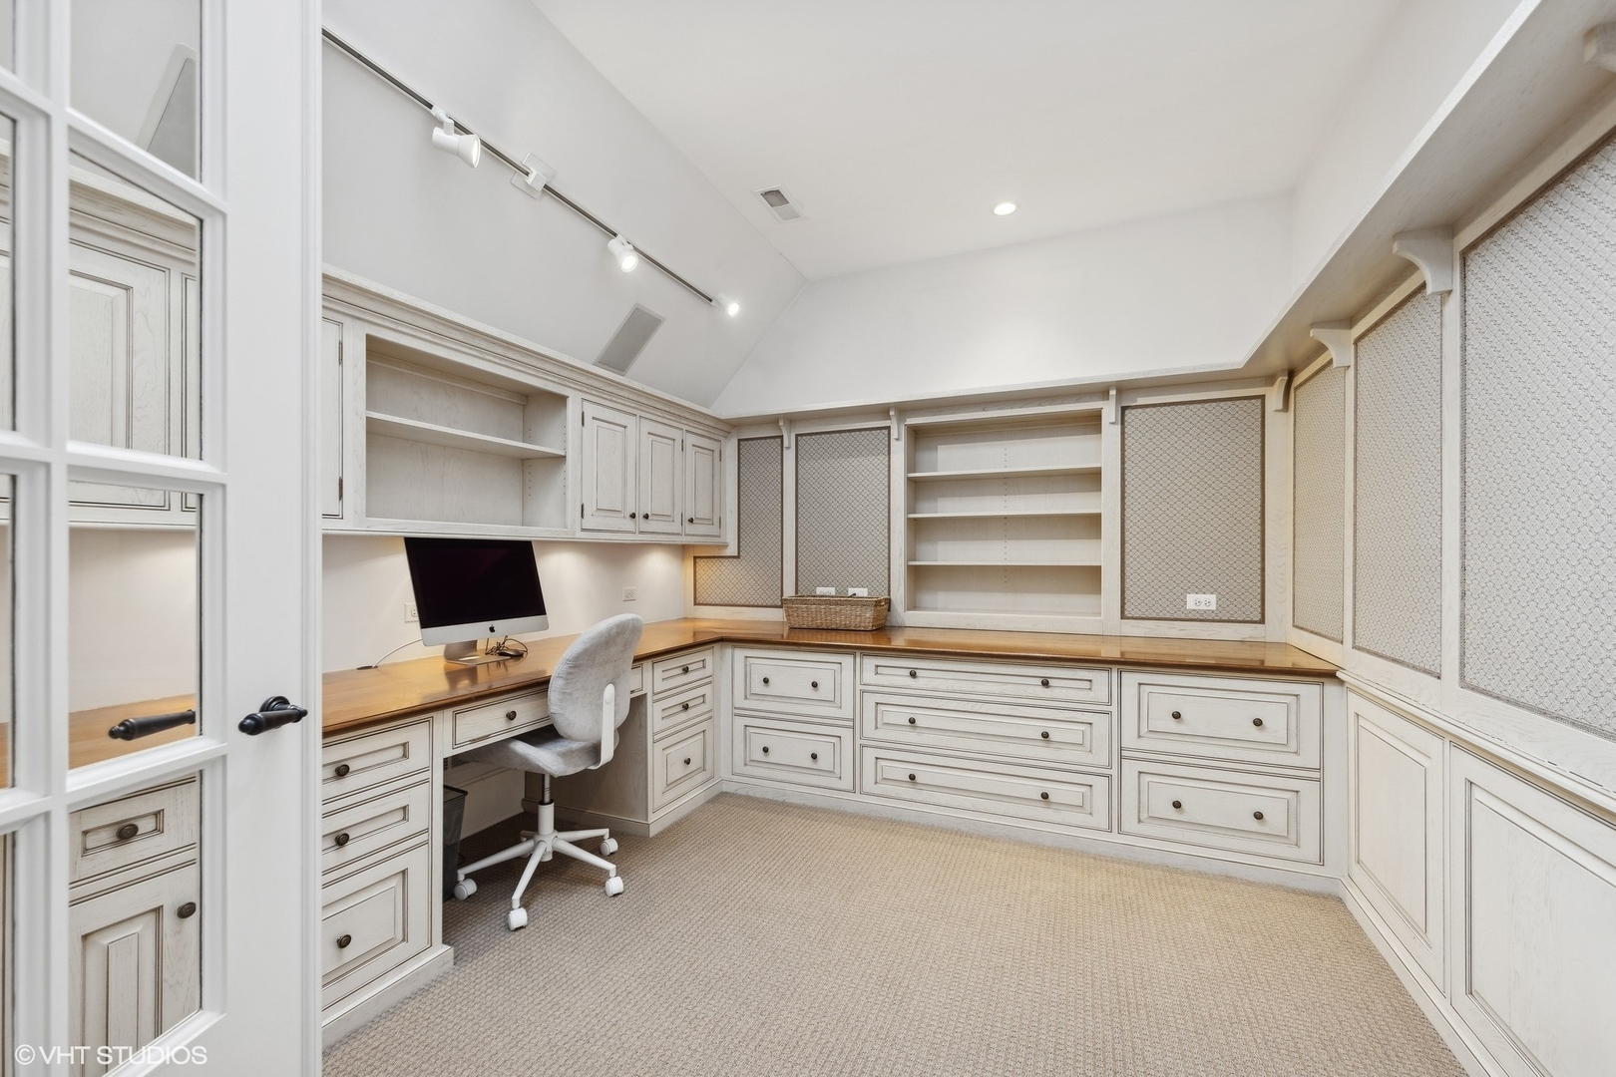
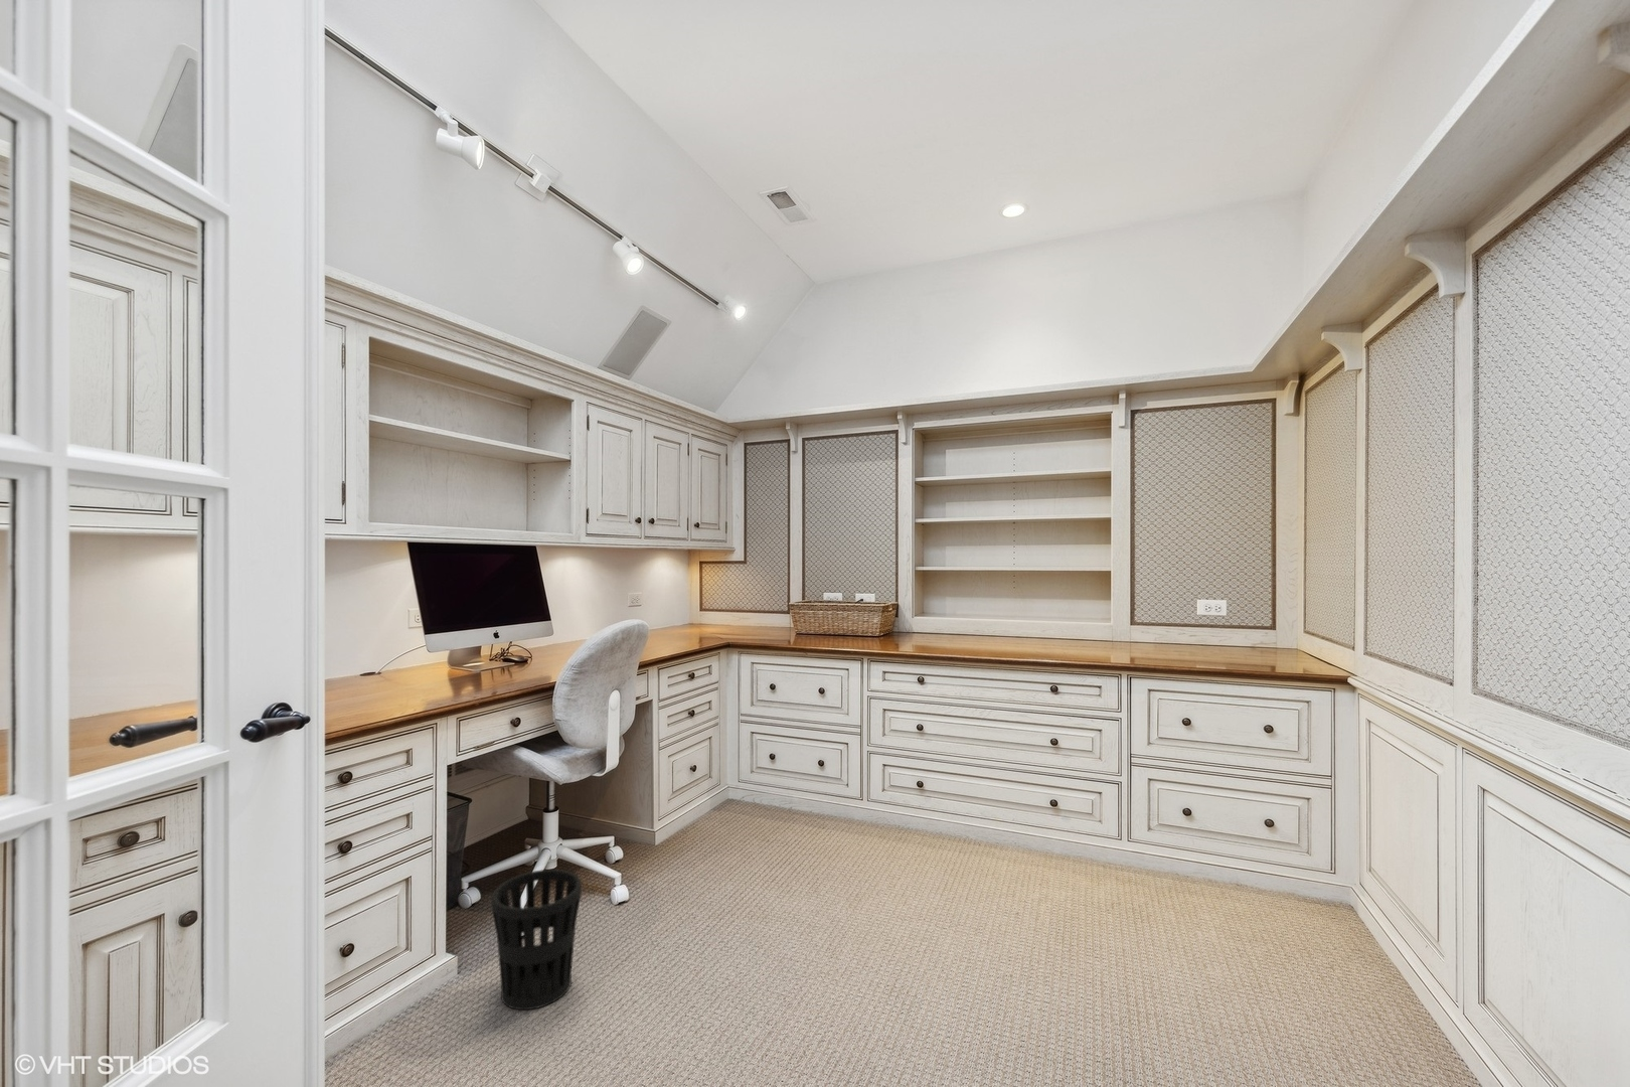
+ wastebasket (534, 938)
